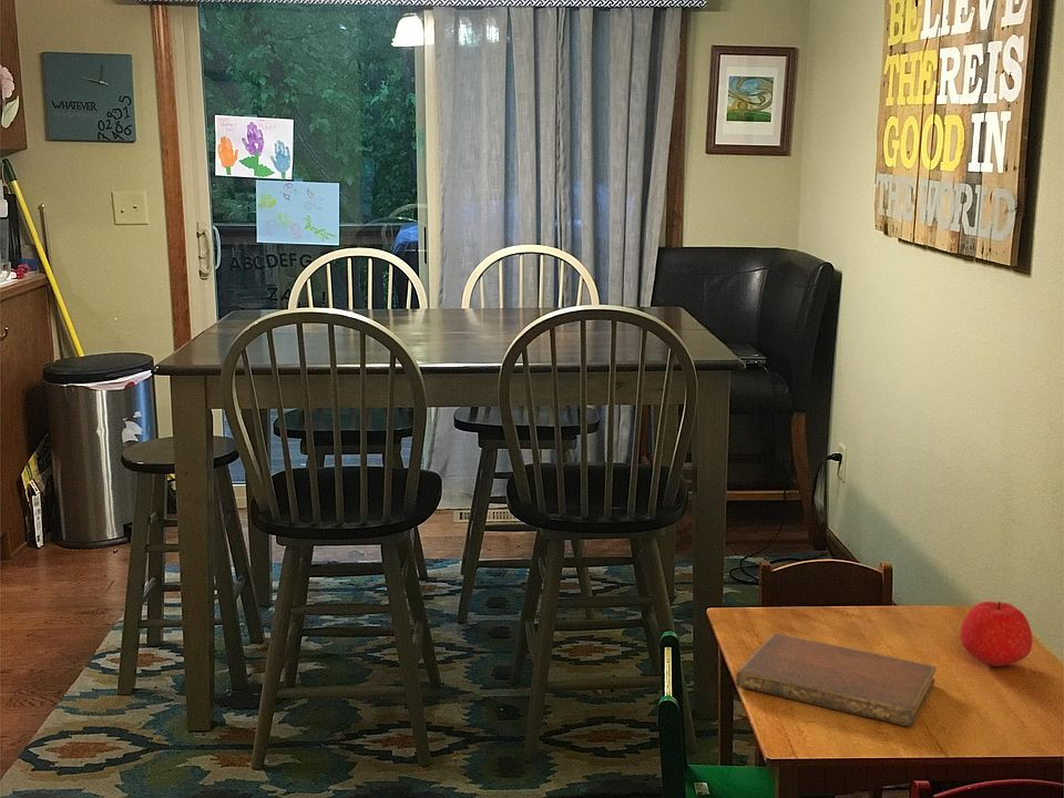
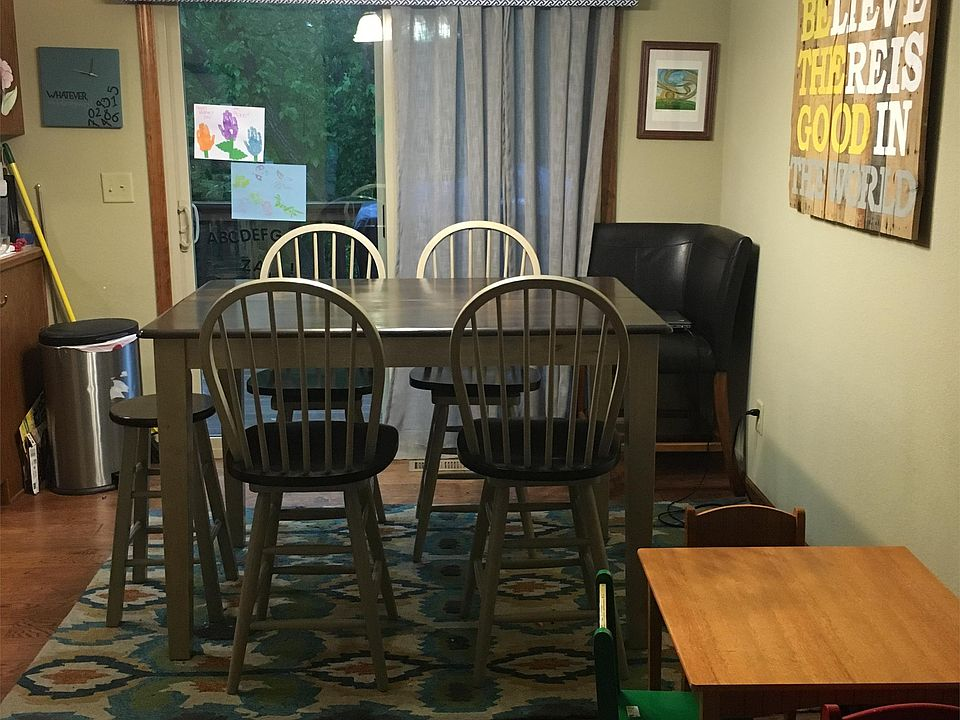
- notebook (837, 676)
- apple (996, 632)
